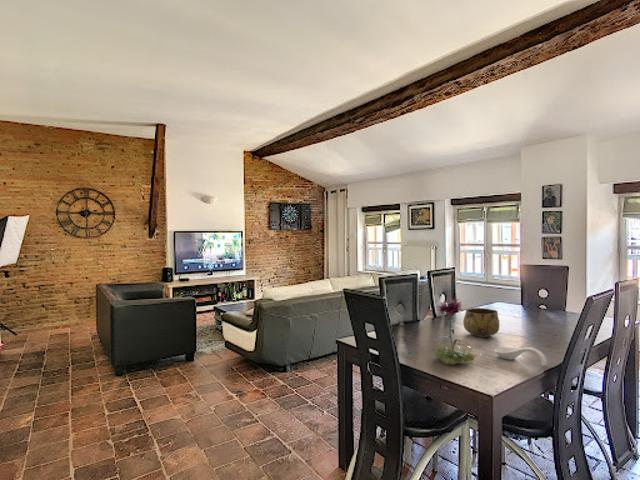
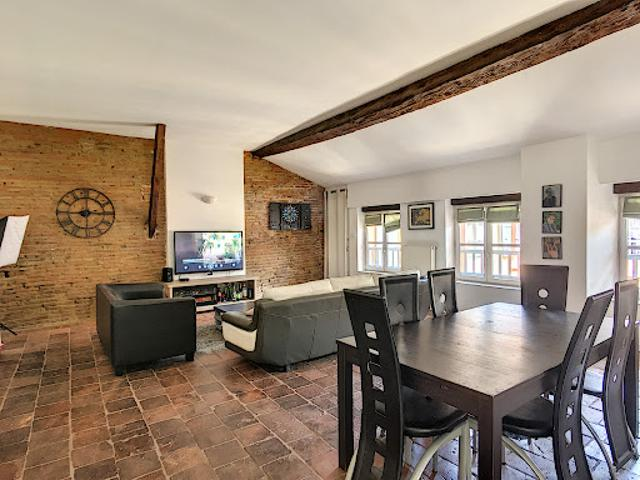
- decorative bowl (481, 322)
- flower (452, 330)
- spoon rest (519, 353)
